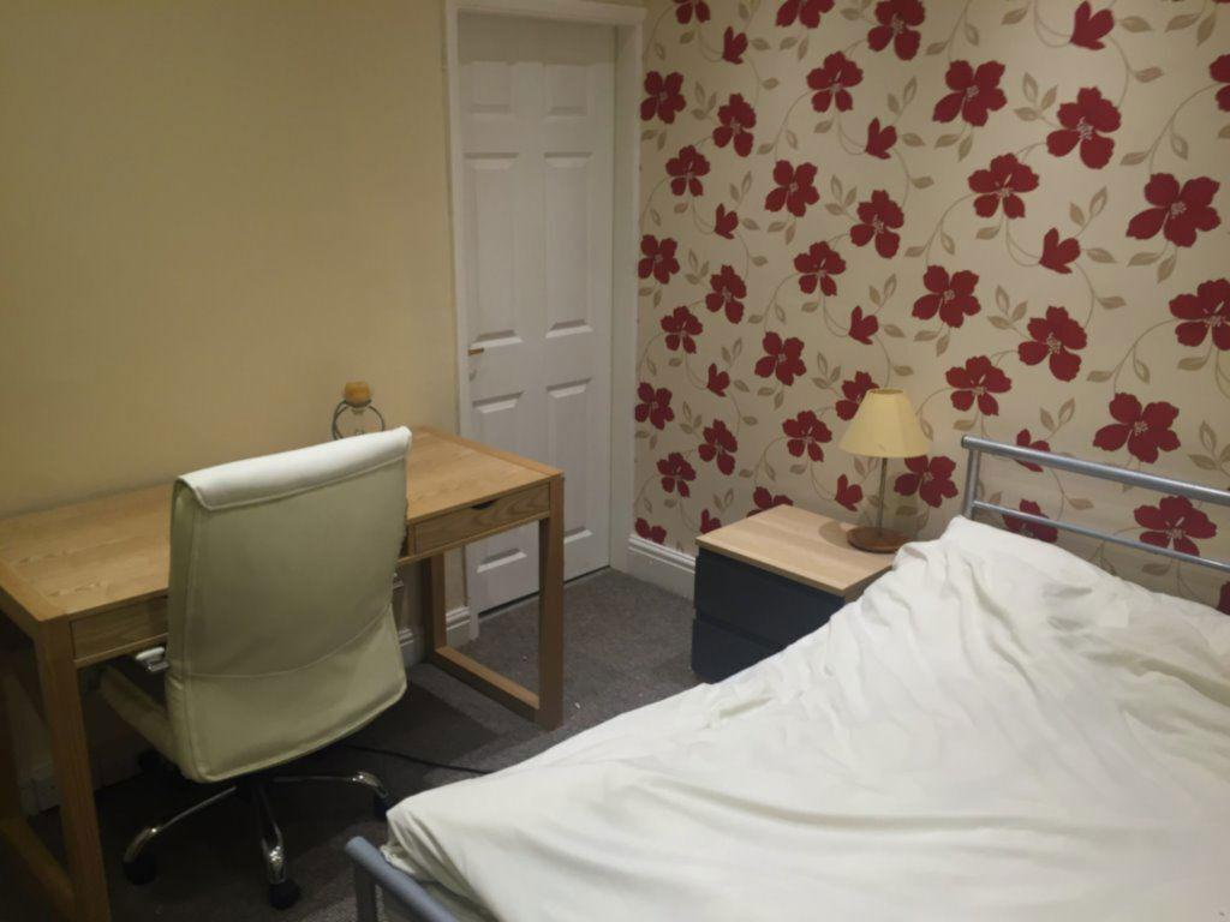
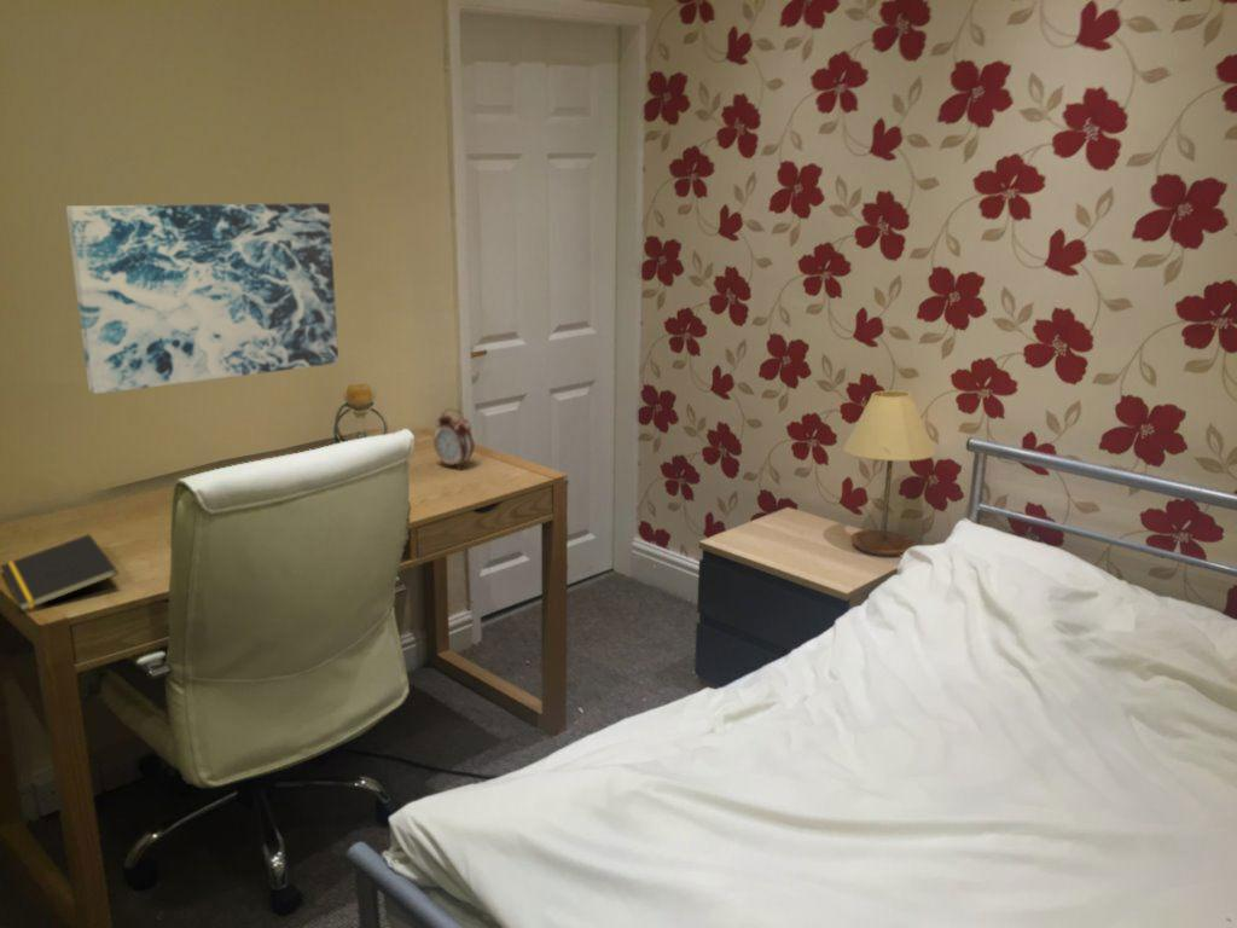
+ wall art (215, 292)
+ notepad (58, 569)
+ alarm clock (453, 437)
